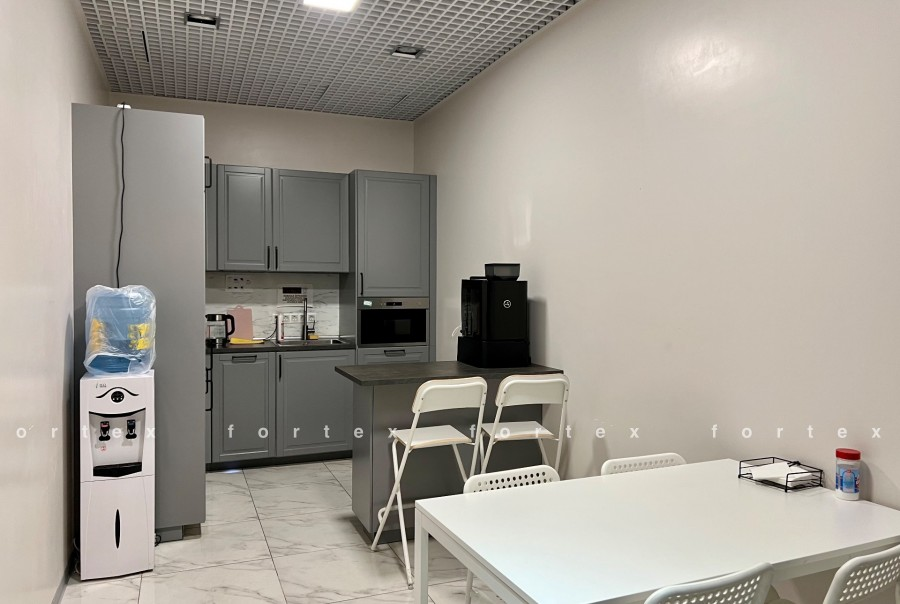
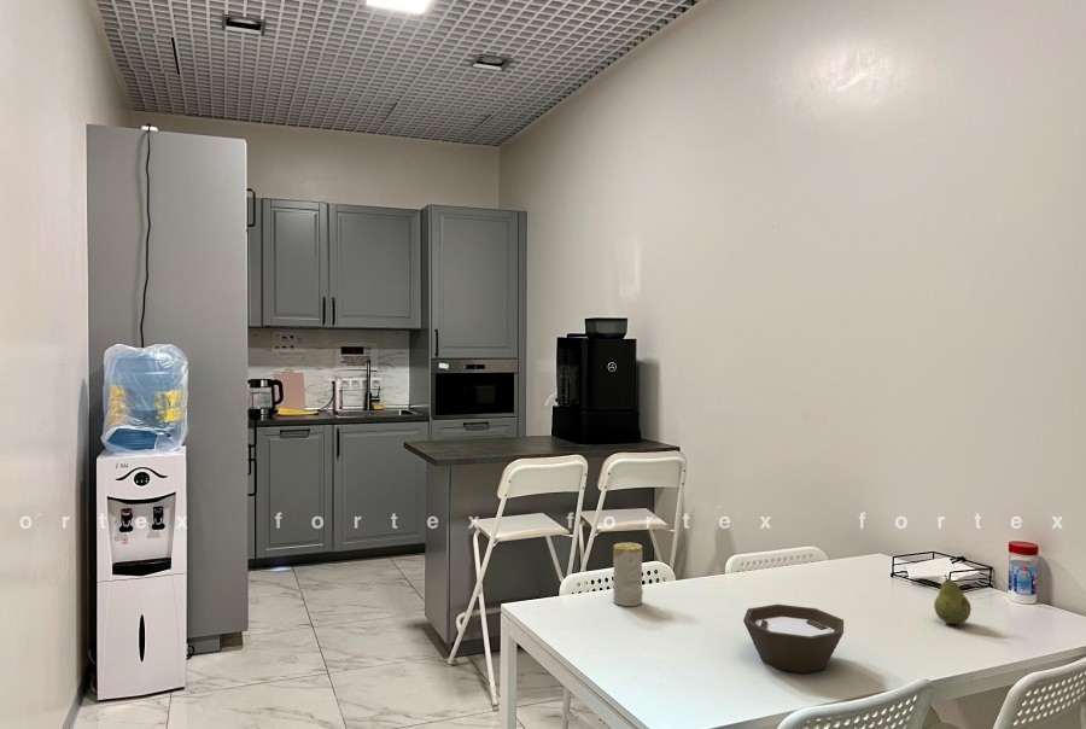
+ fruit (952, 599)
+ candle (627, 573)
+ bowl (793, 640)
